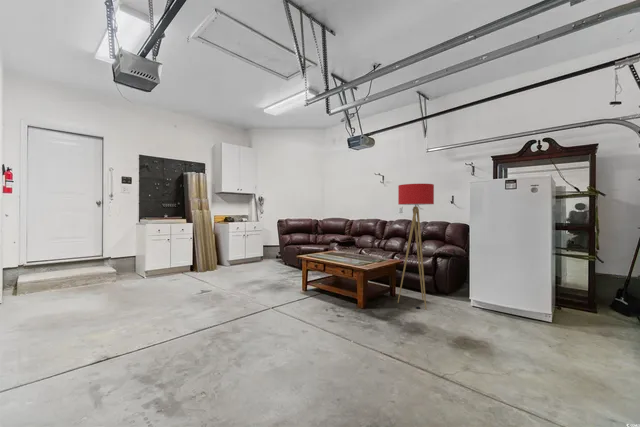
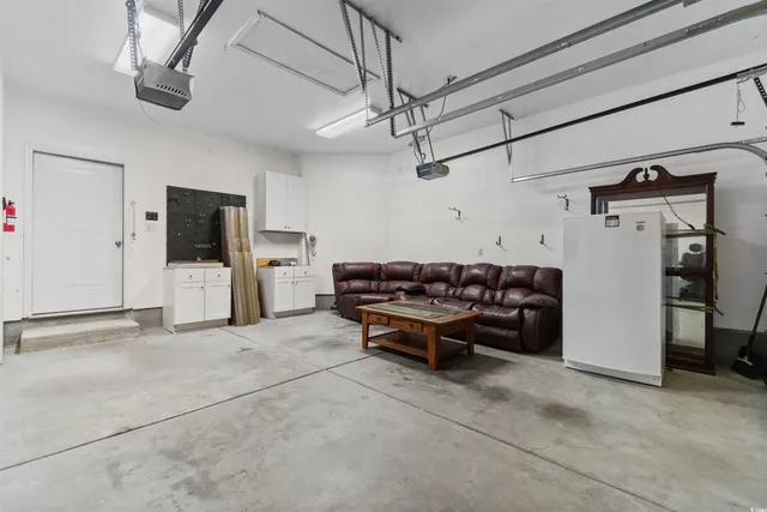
- floor lamp (416, 244)
